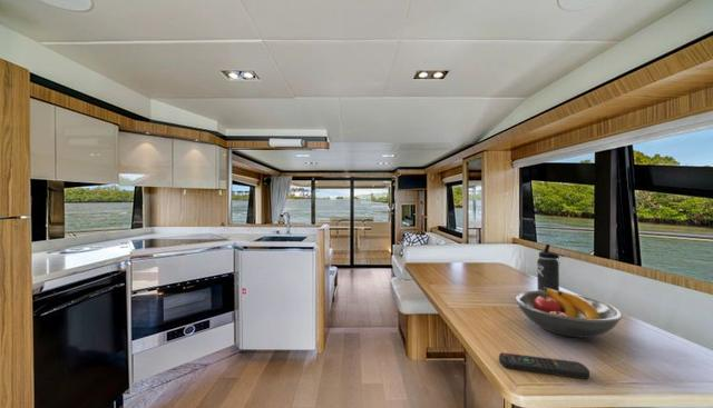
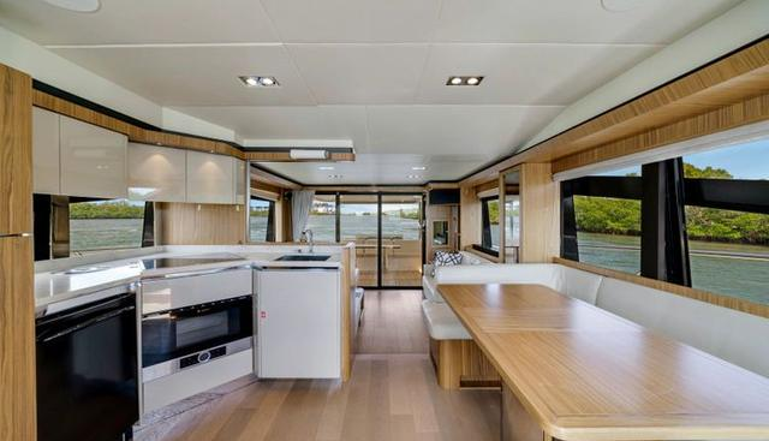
- fruit bowl (564, 312)
- remote control (541, 365)
- thermos bottle (549, 270)
